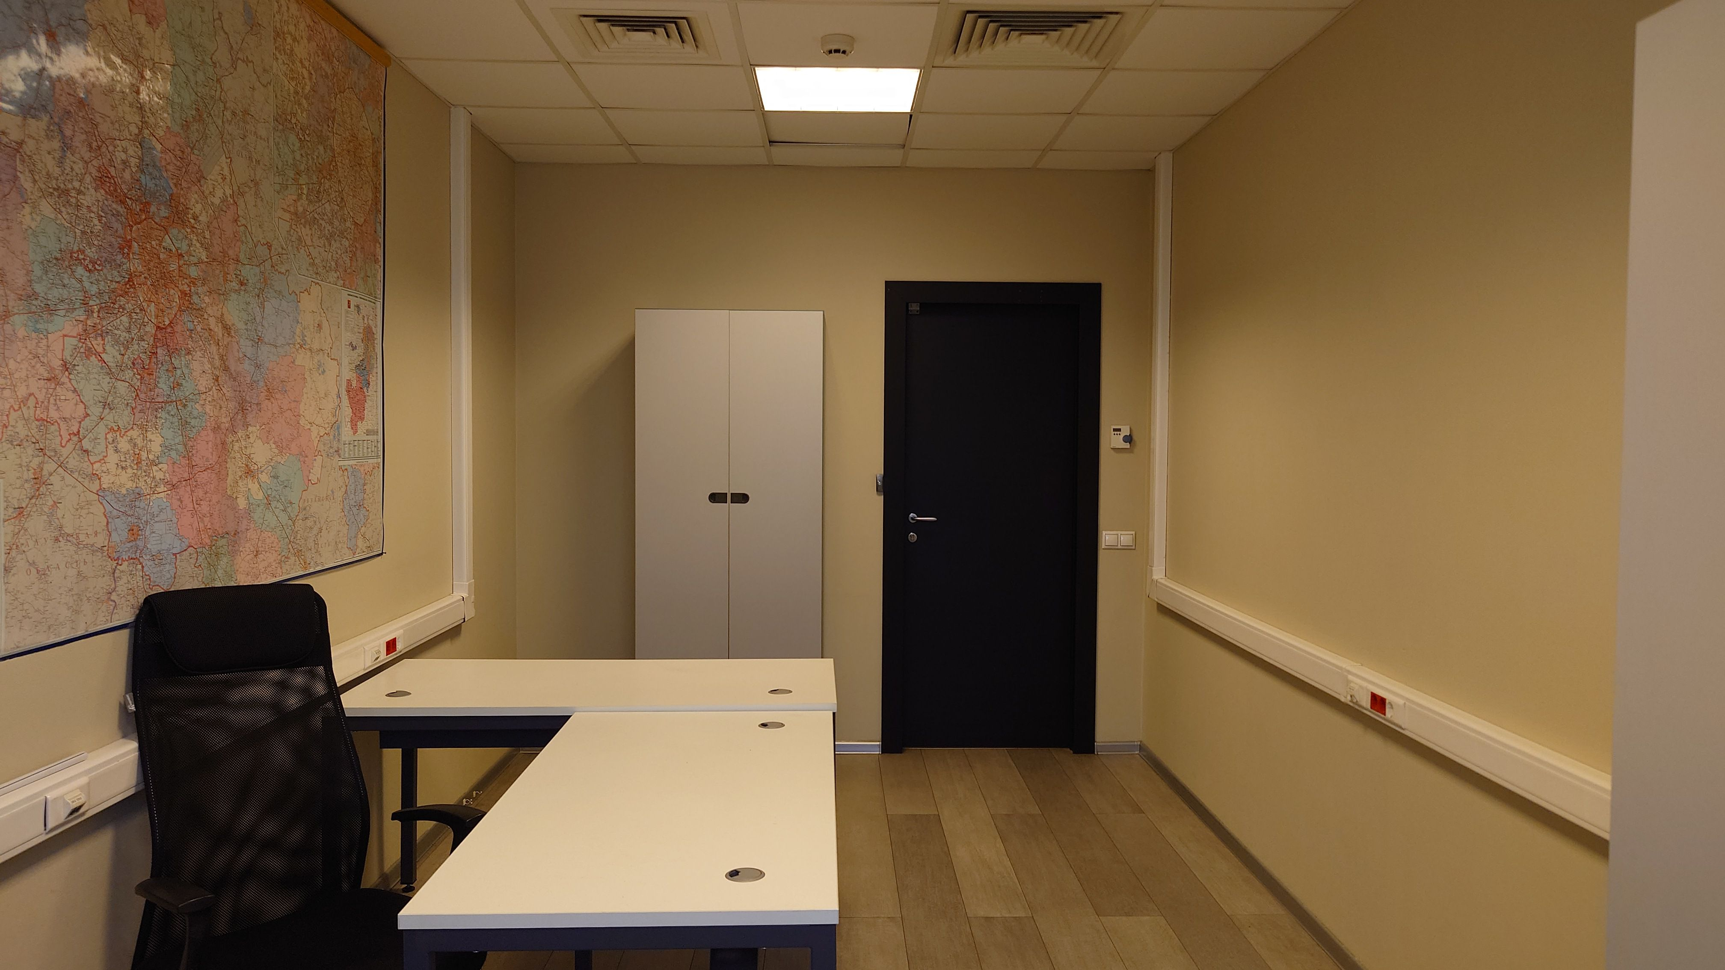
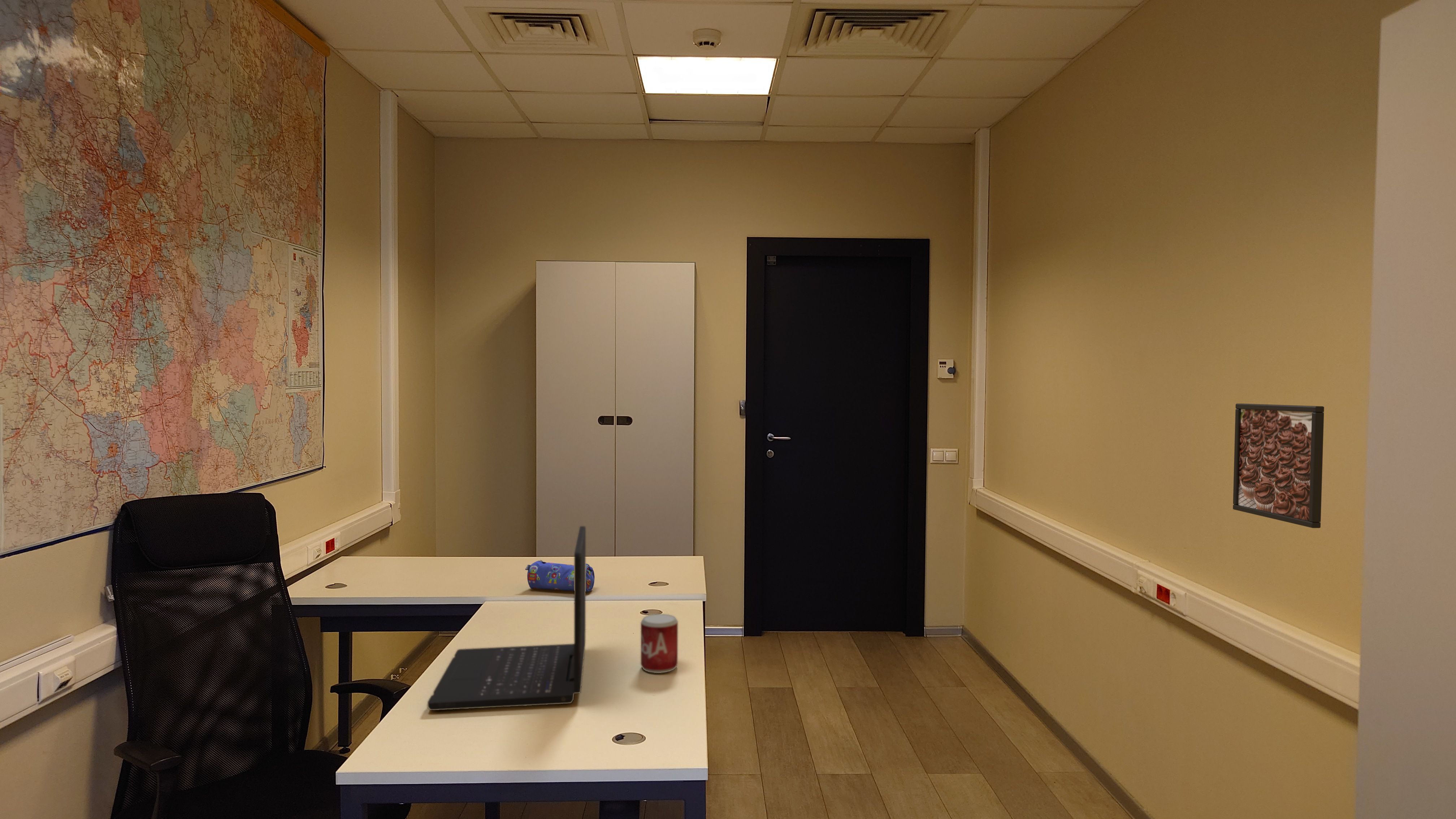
+ laptop (519, 646)
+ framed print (1275, 462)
+ pencil case (560, 576)
+ beverage can (659, 643)
